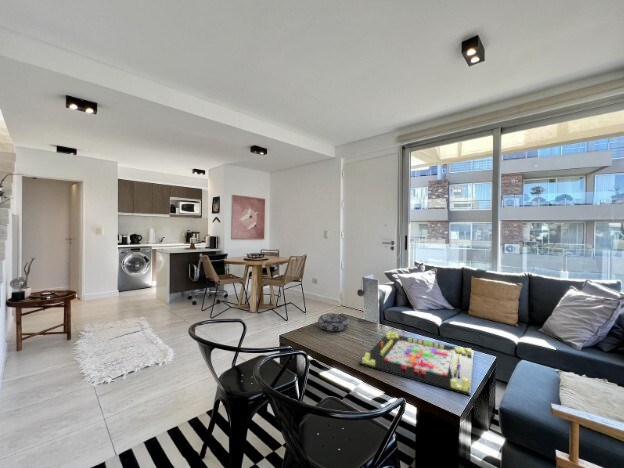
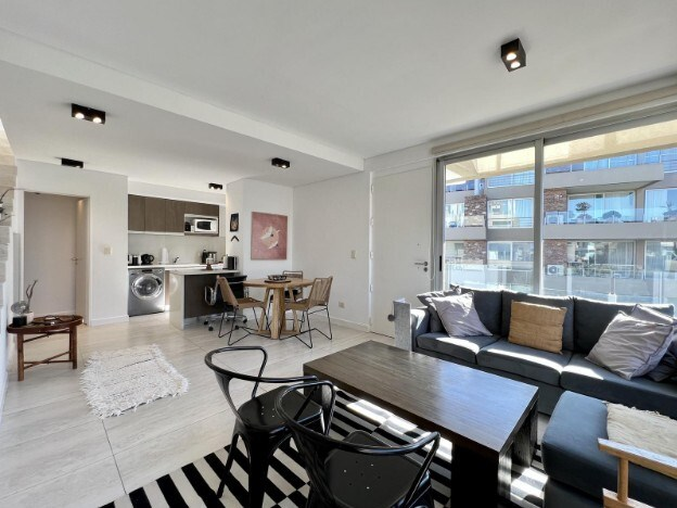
- decorative bowl (333, 322)
- gameboard (419, 353)
